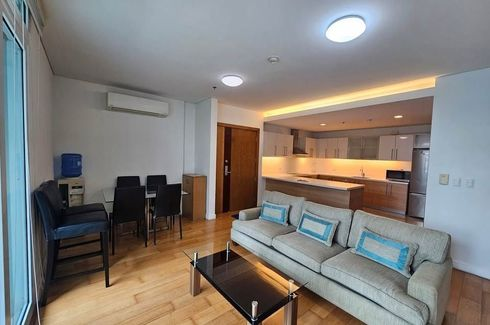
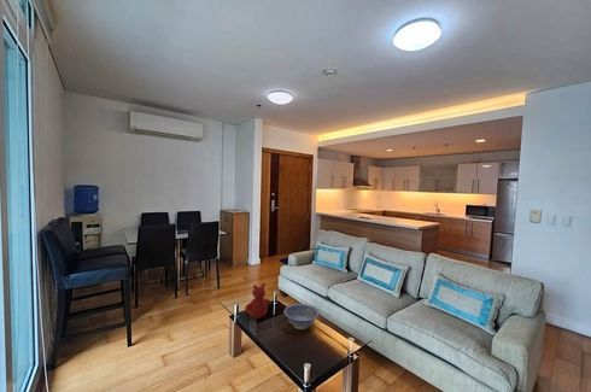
+ teddy bear (256, 298)
+ decorative bowl (300, 317)
